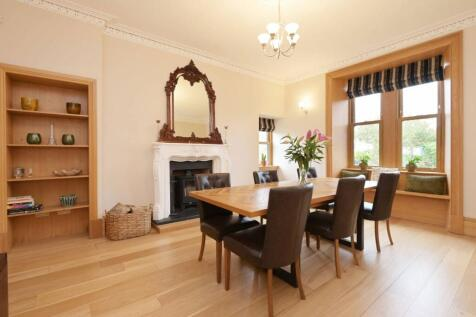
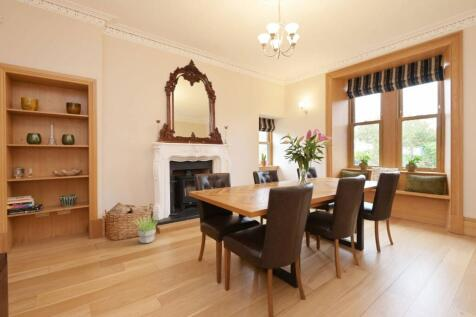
+ potted plant (146, 229)
